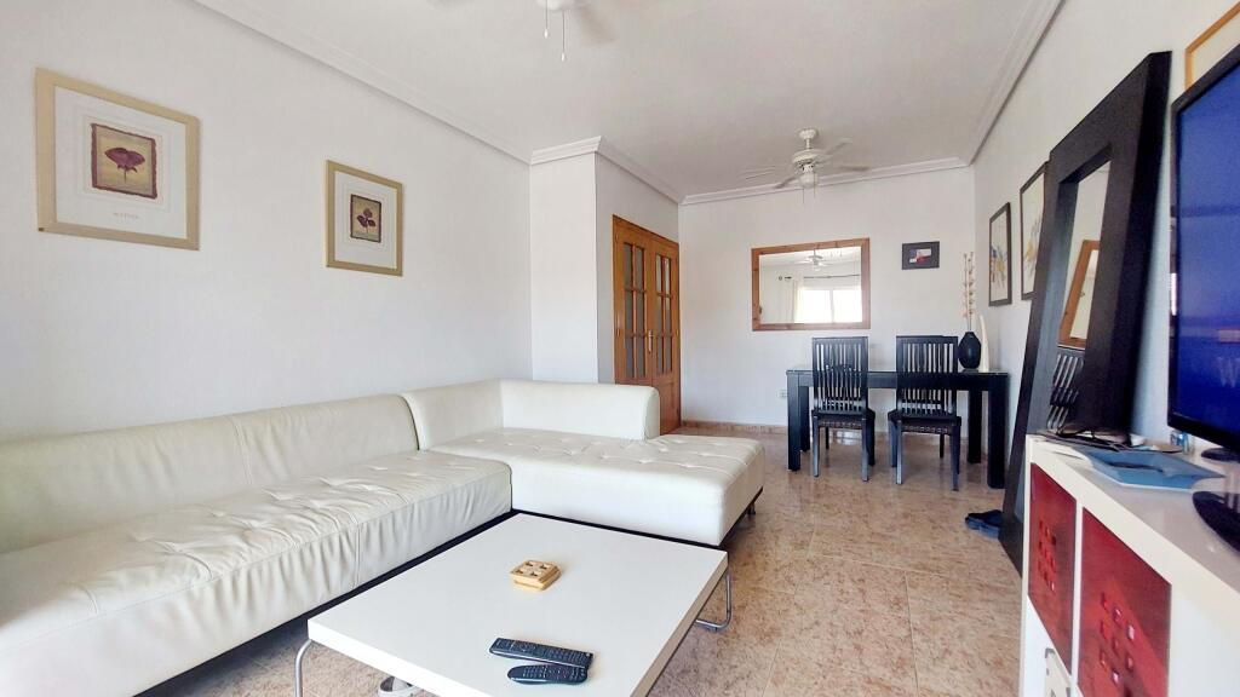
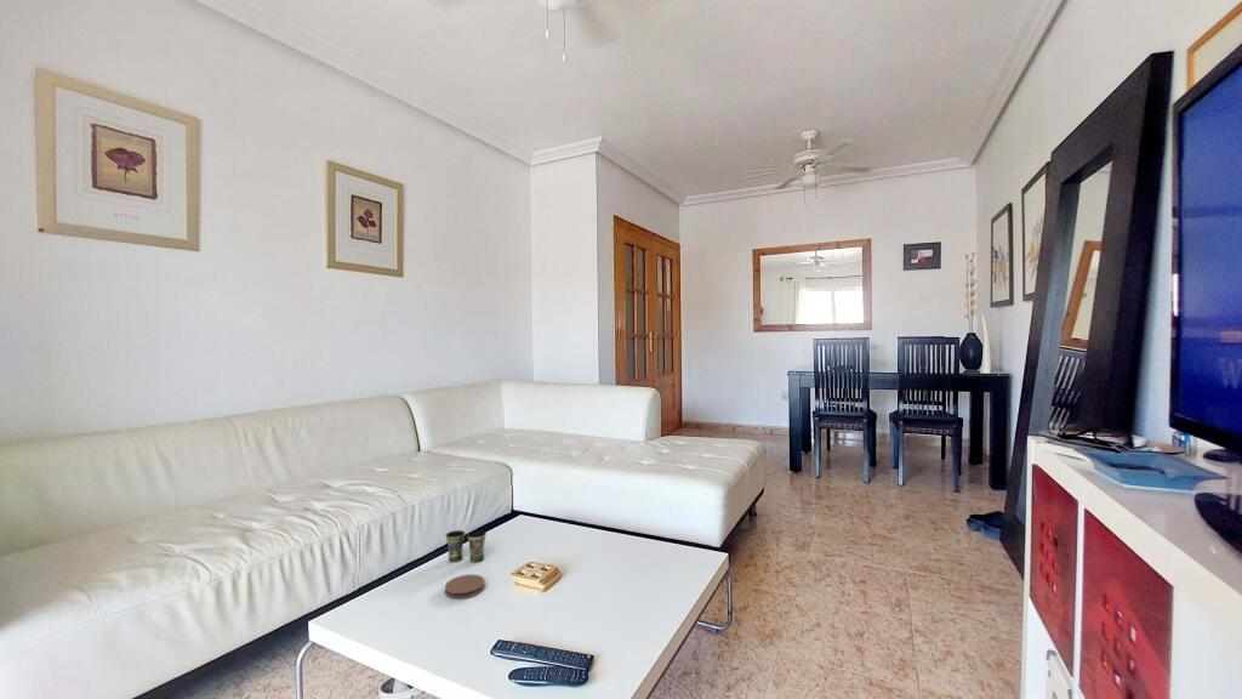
+ coaster (465, 585)
+ cup (462, 546)
